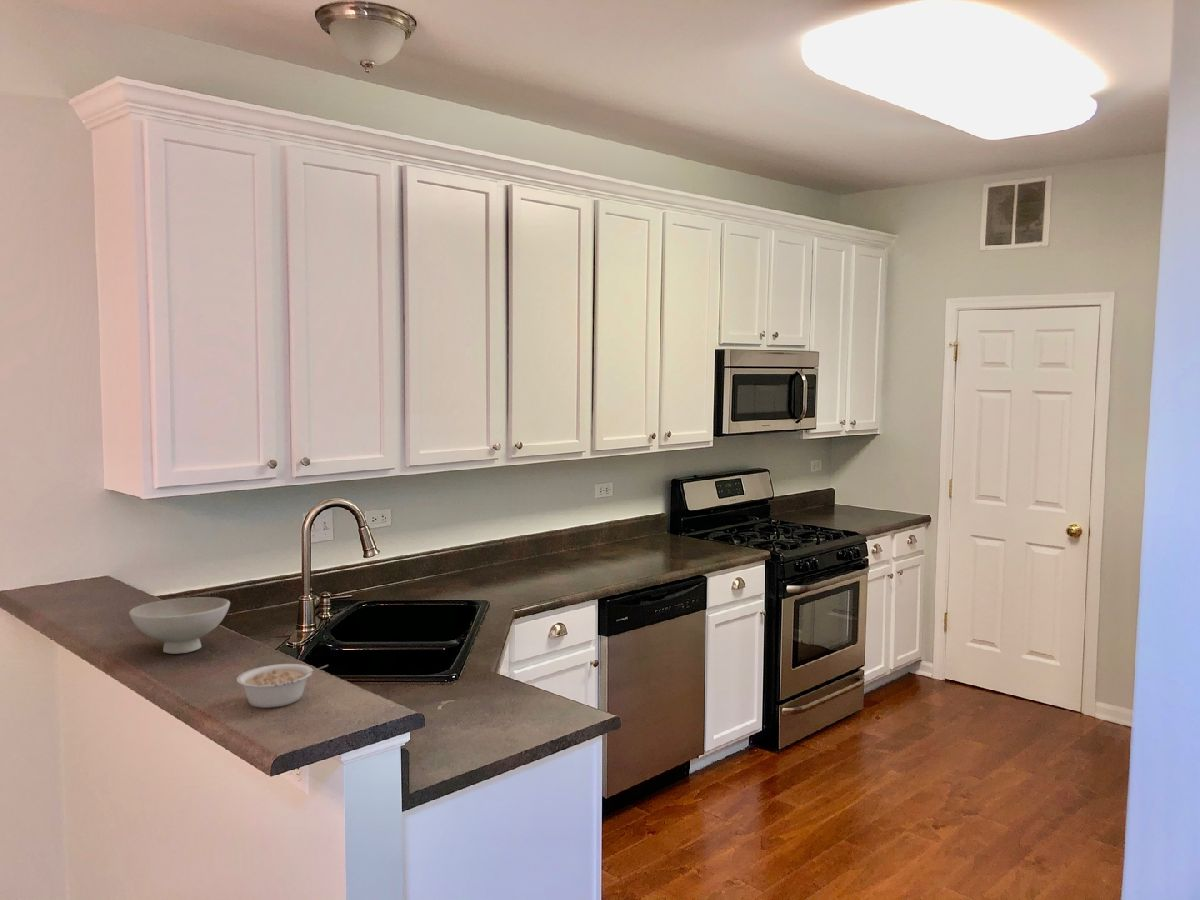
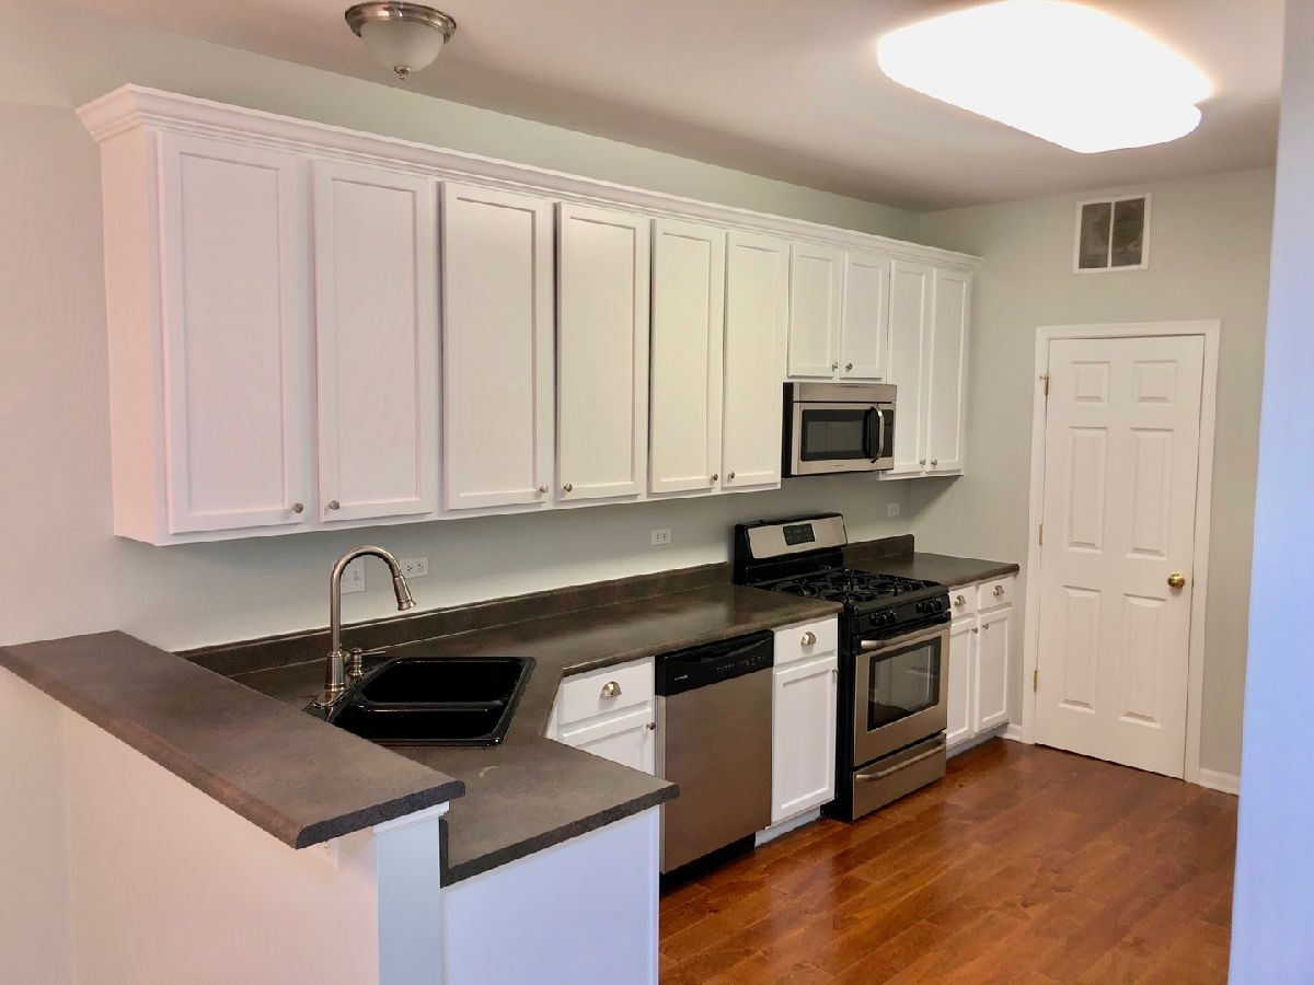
- legume (278, 683)
- bowl (181, 626)
